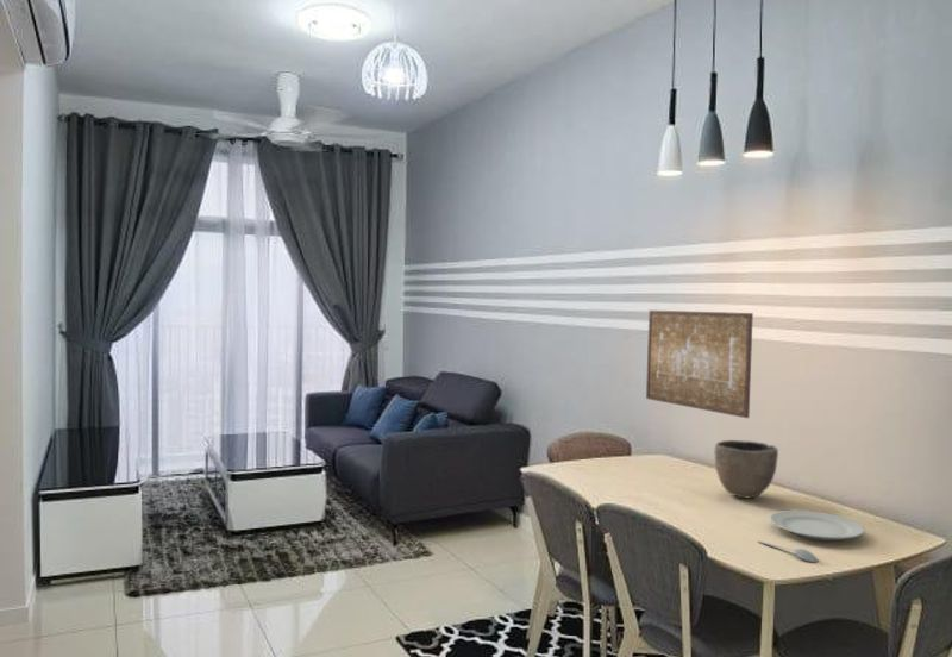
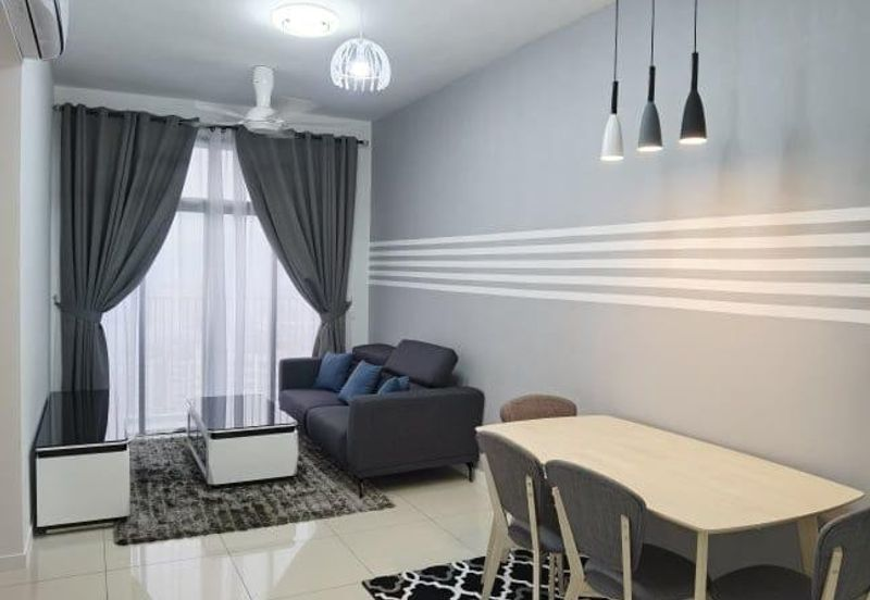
- spoon (784, 548)
- wall art (694, 359)
- bowl (745, 470)
- chinaware (815, 526)
